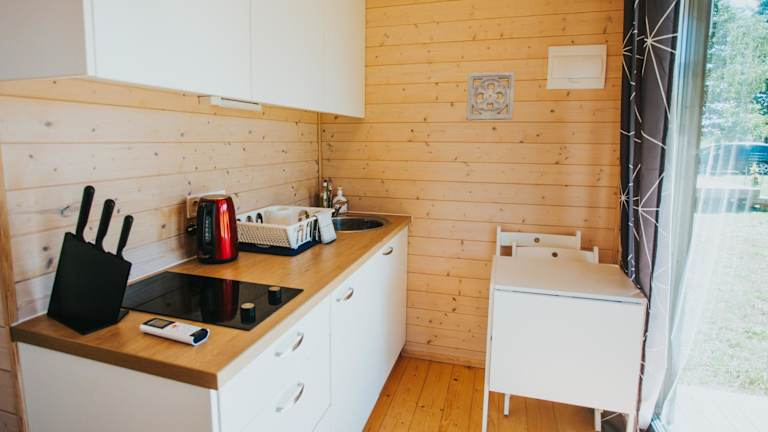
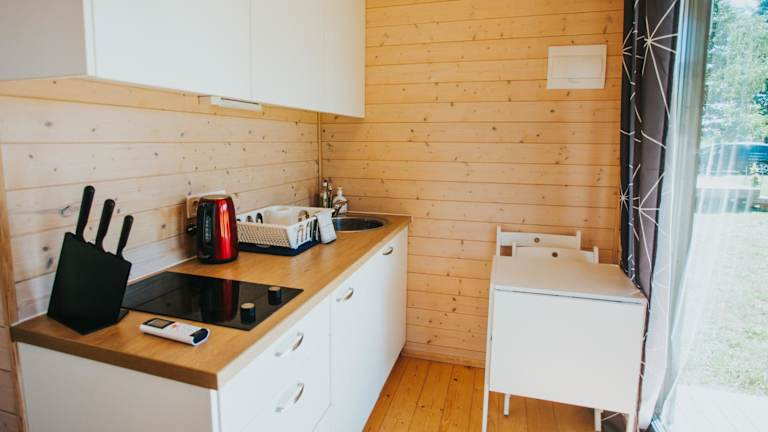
- wall ornament (489, 96)
